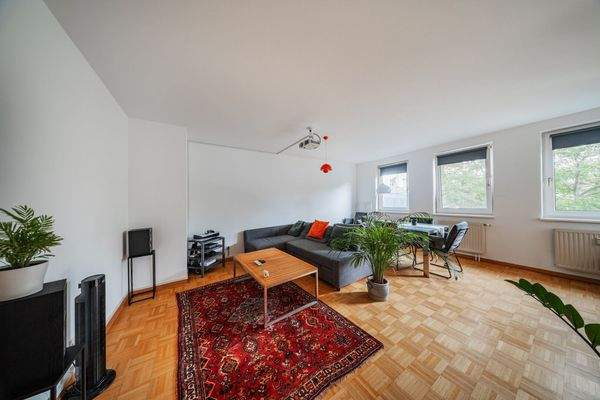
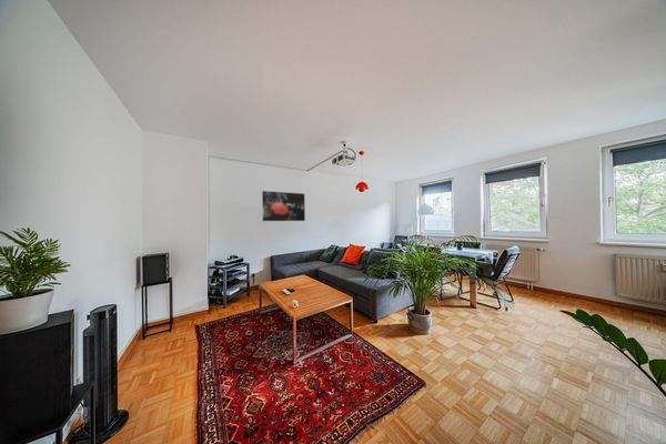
+ wall art (284, 206)
